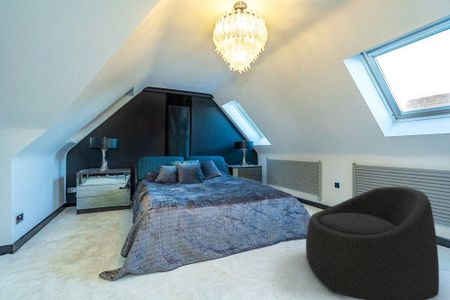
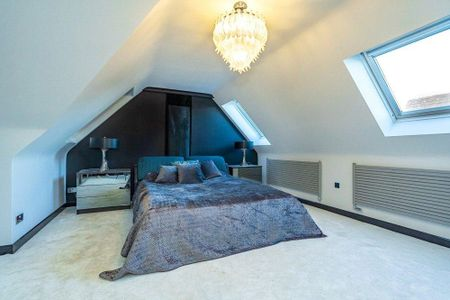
- armchair (363, 230)
